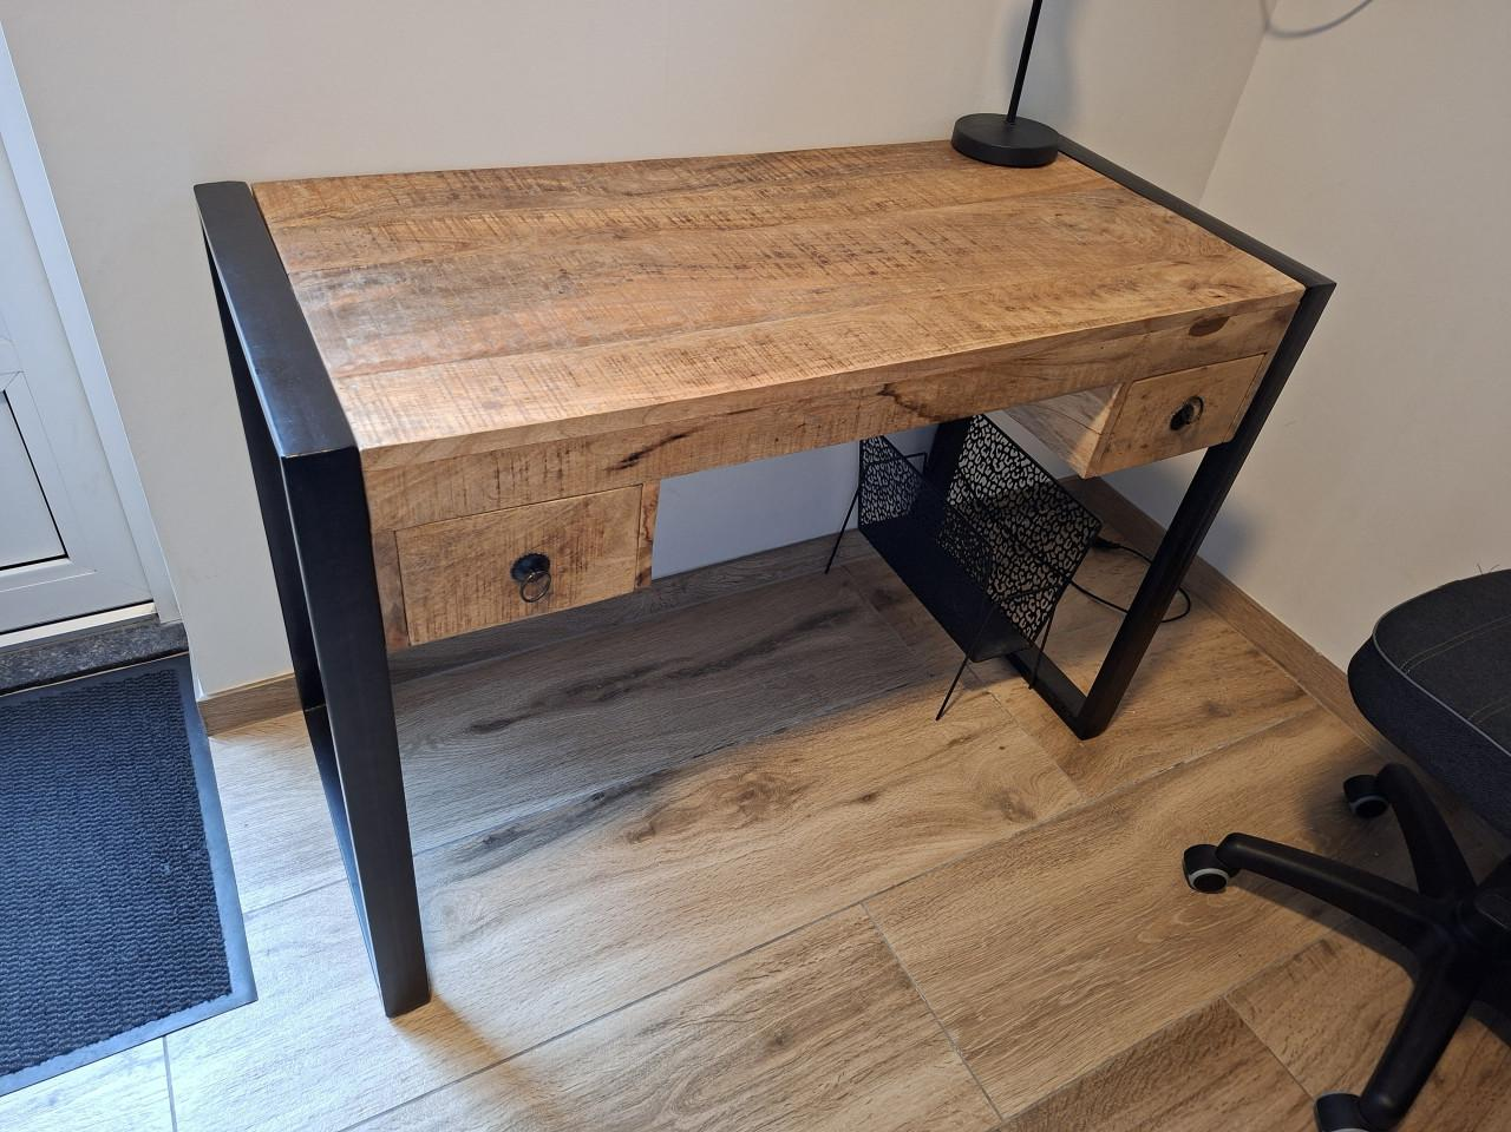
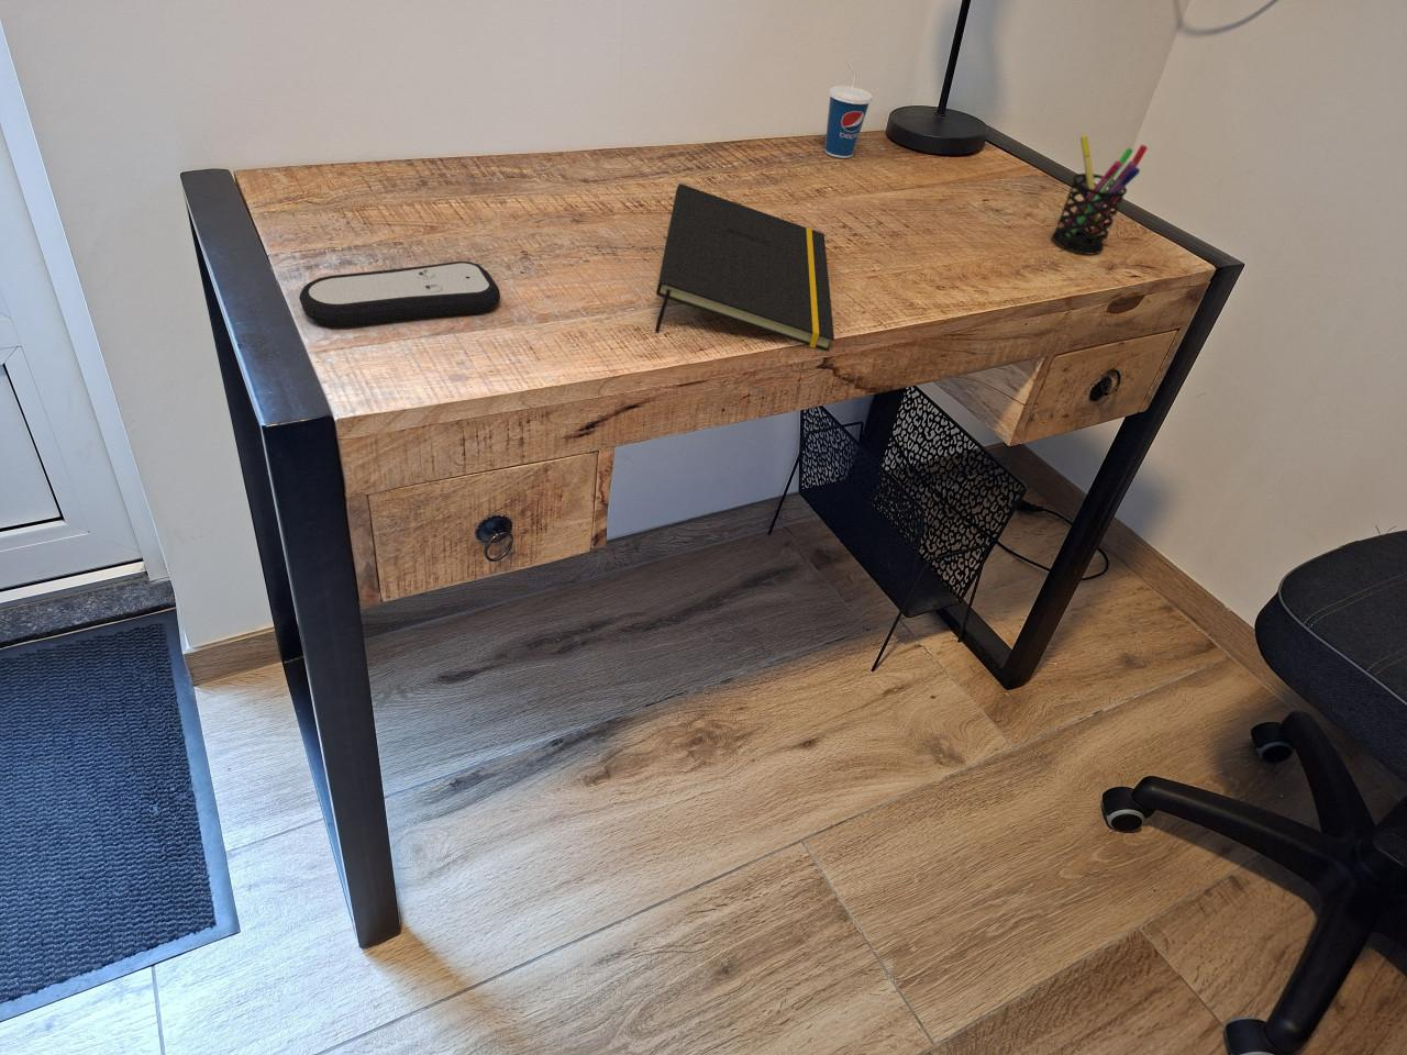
+ pen holder (1102, 192)
+ notepad (749, 260)
+ remote control (401, 293)
+ cup (848, 106)
